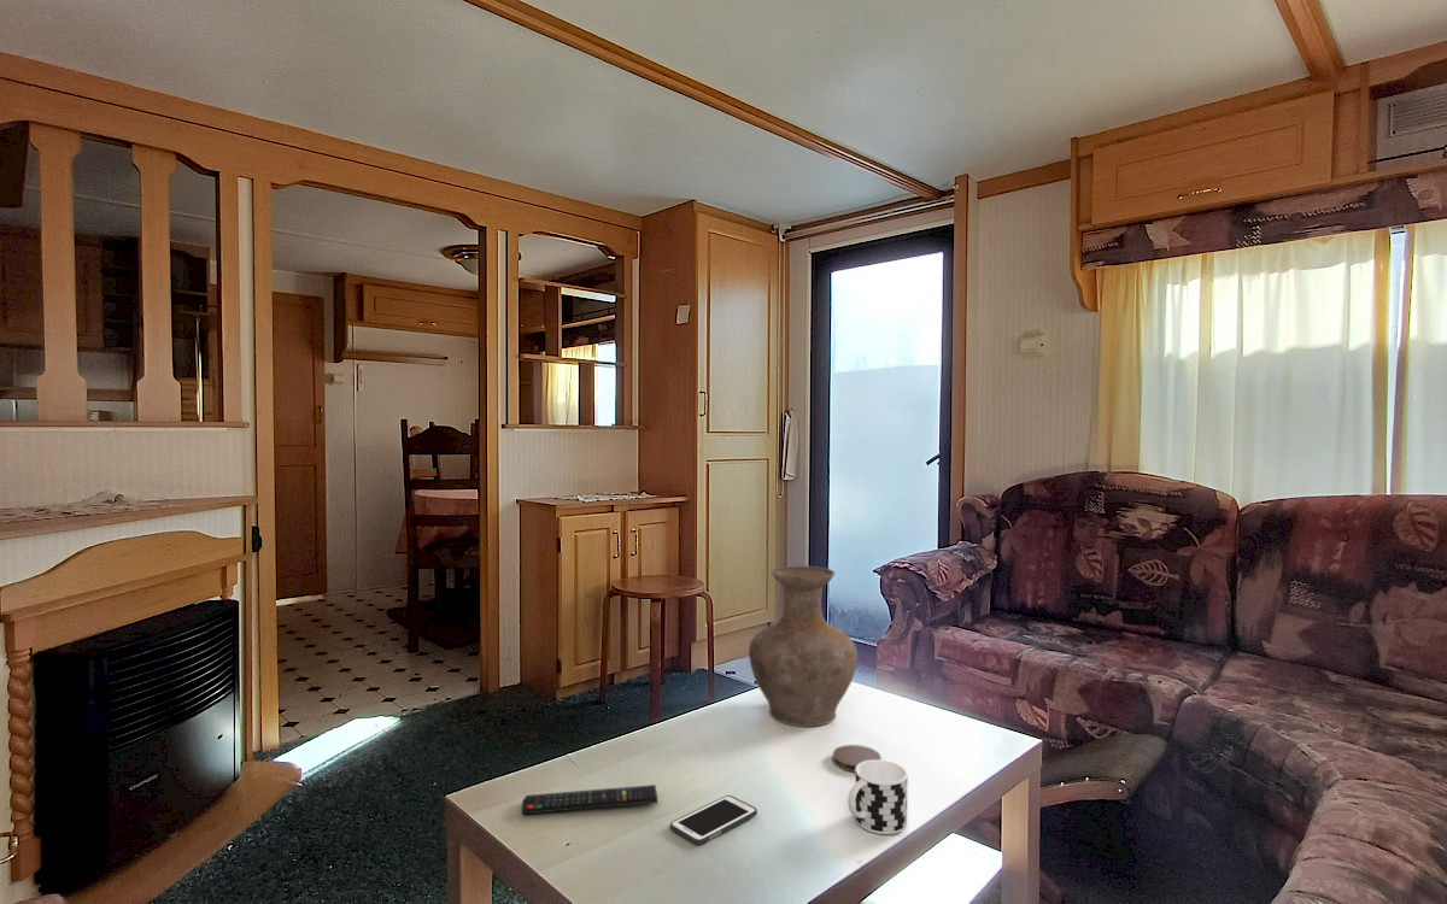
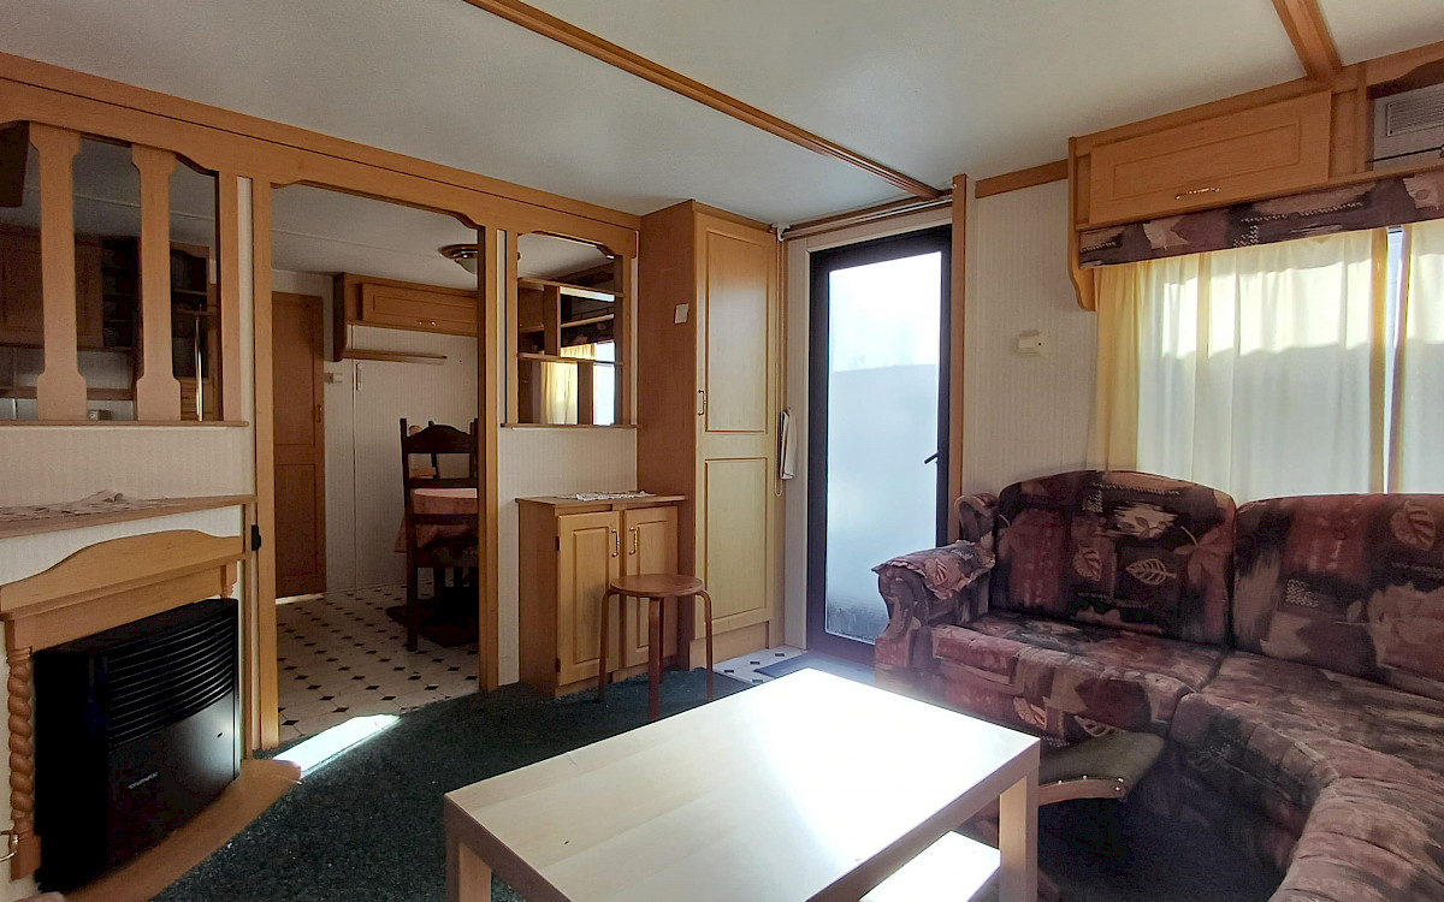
- coaster (856, 758)
- cell phone (714, 818)
- cup (874, 798)
- vase (802, 642)
- remote control (590, 800)
